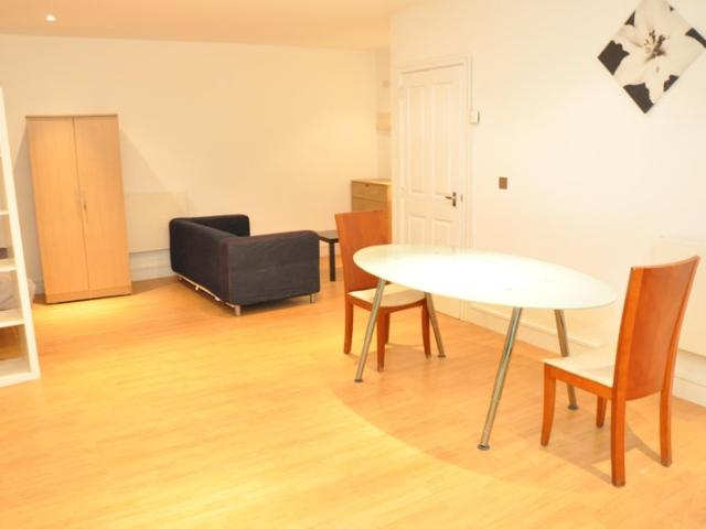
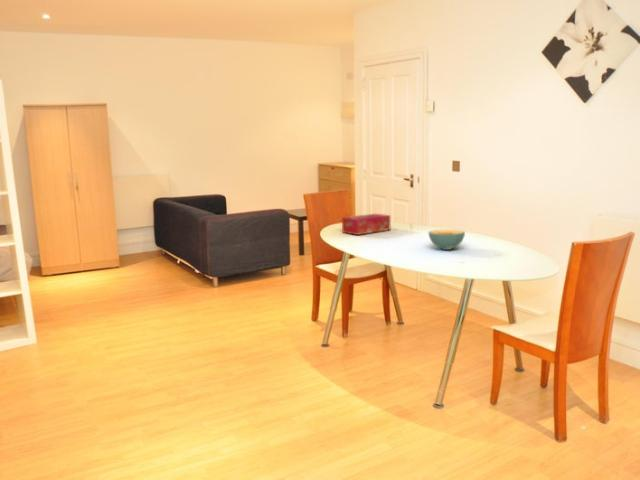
+ tissue box (366, 223)
+ cereal bowl (446, 240)
